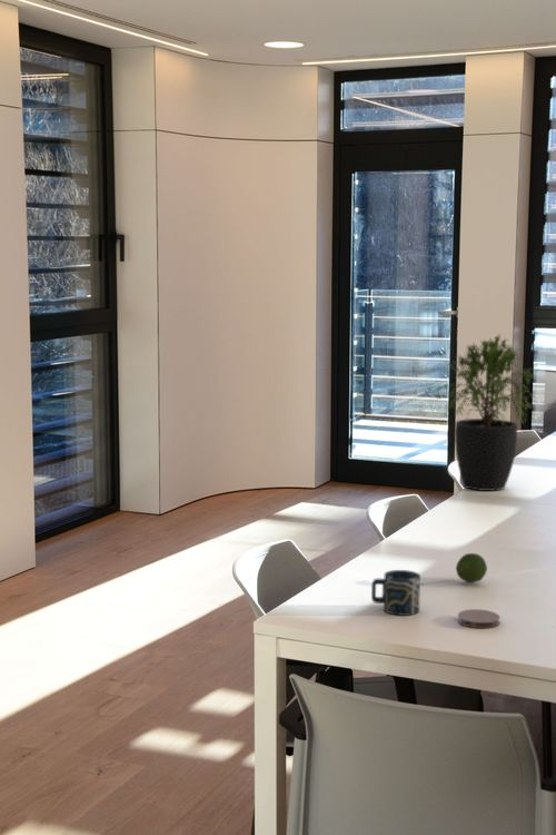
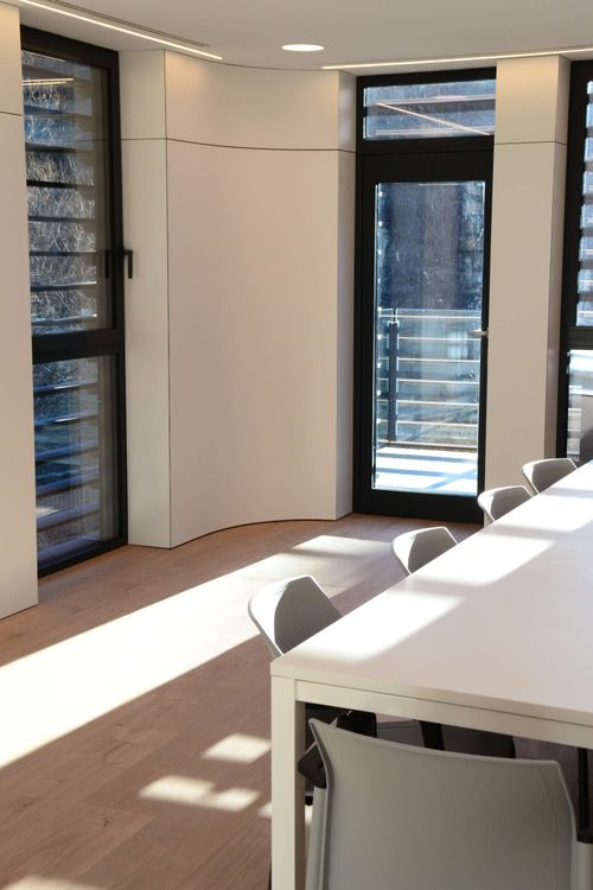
- coaster (478, 618)
- fruit (470, 568)
- cup (395, 591)
- potted plant (487, 411)
